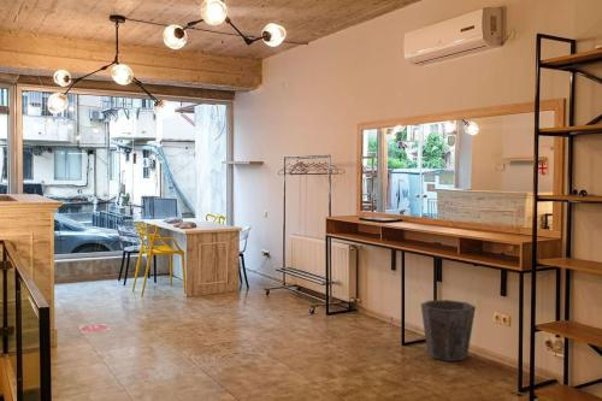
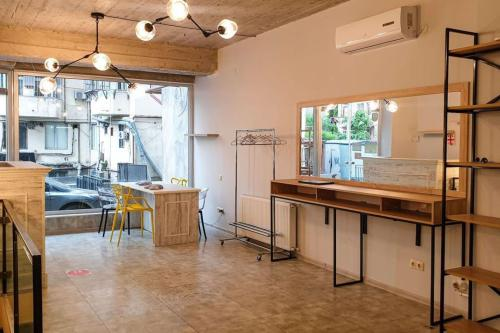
- waste bin (447, 330)
